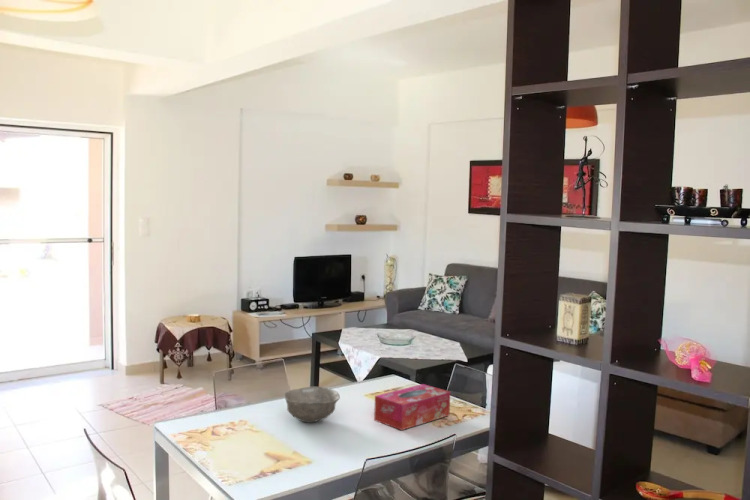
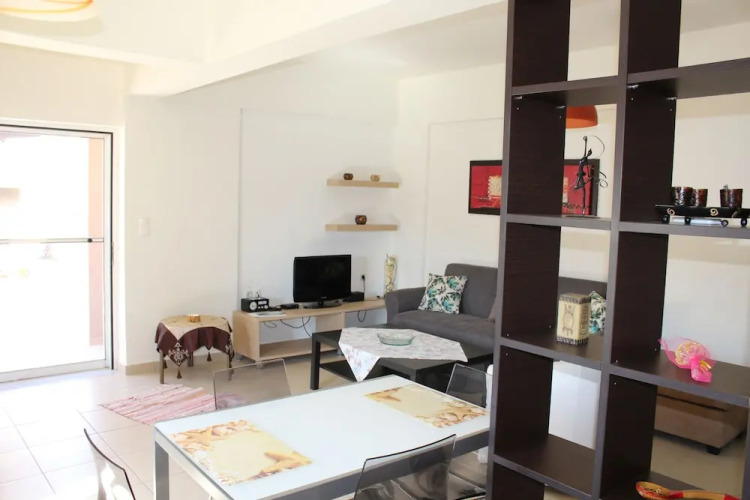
- tissue box (412, 405)
- bowl (311, 406)
